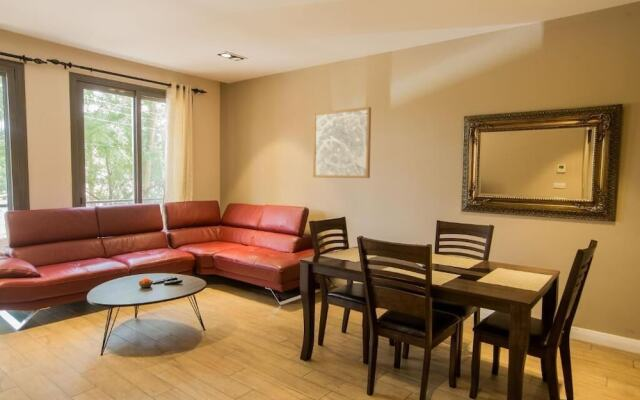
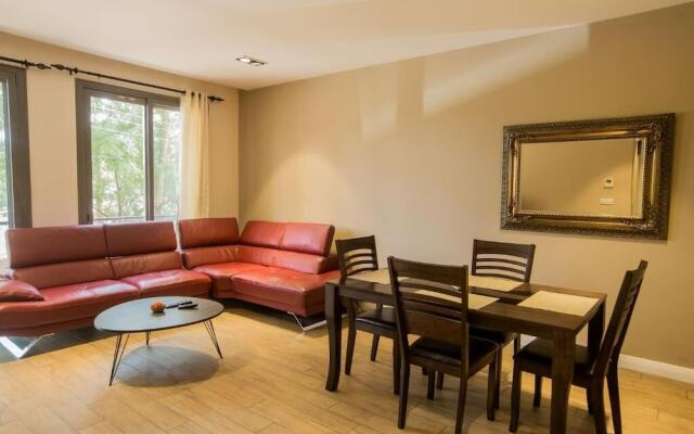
- wall art (340, 144)
